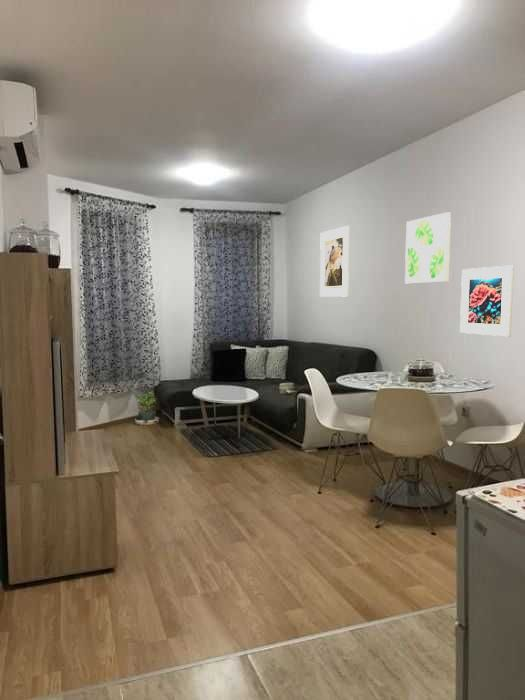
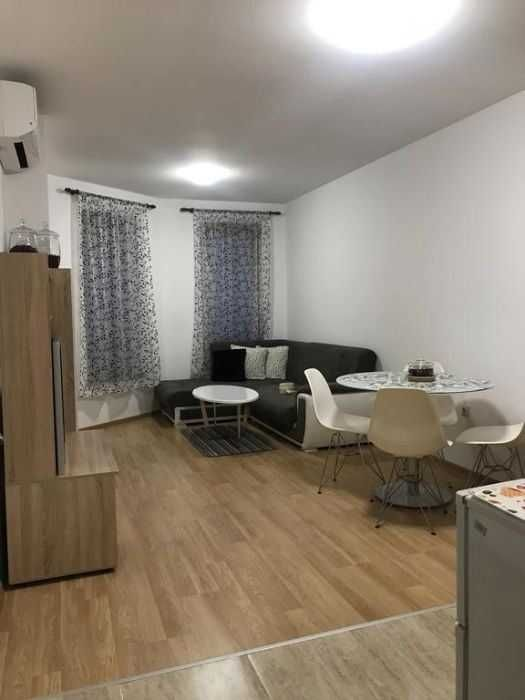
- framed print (485, 301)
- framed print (333, 263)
- potted plant (146, 407)
- wall art (426, 250)
